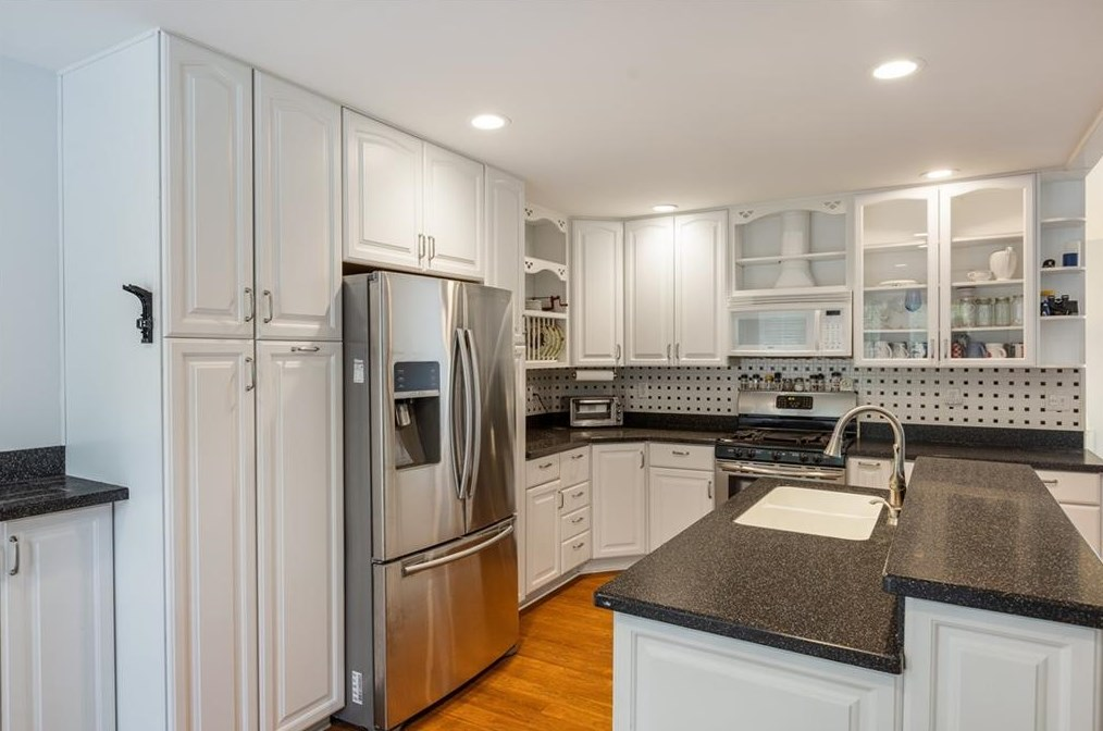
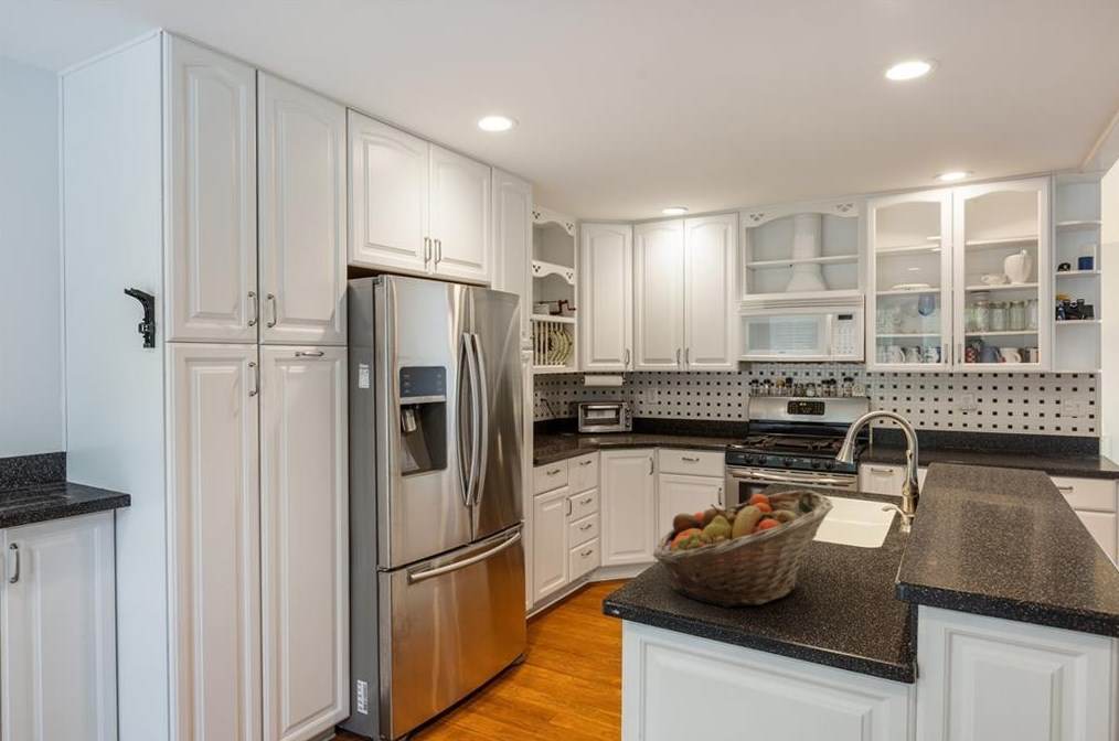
+ fruit basket (740, 538)
